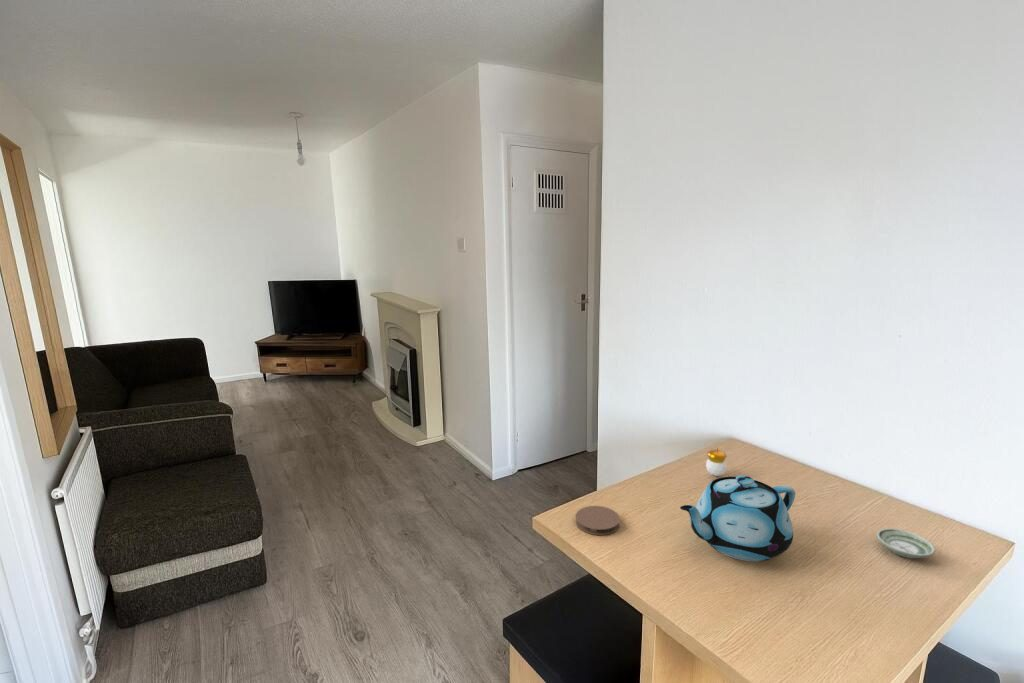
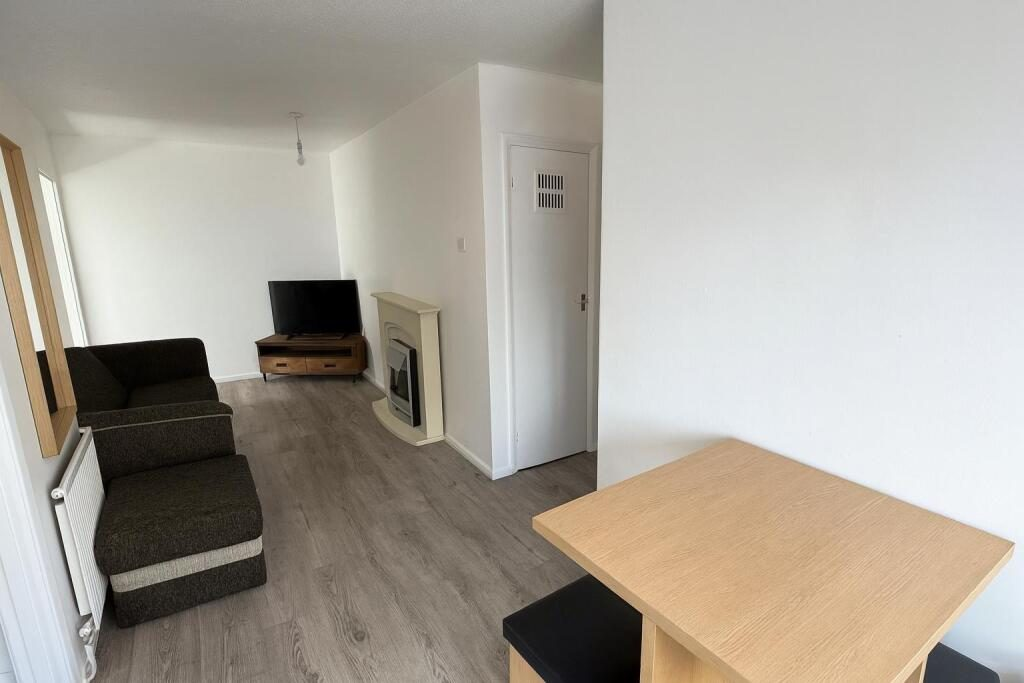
- saucer (904, 545)
- candle (716, 461)
- teapot (738, 511)
- coaster (597, 519)
